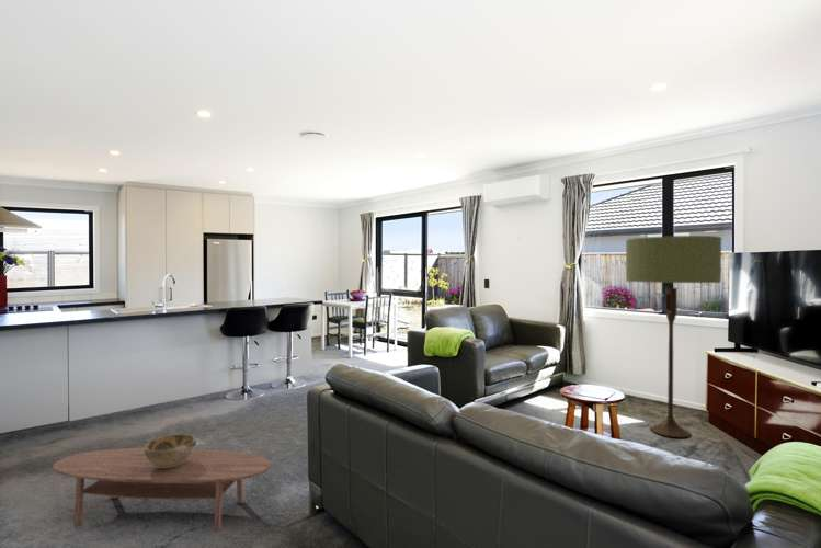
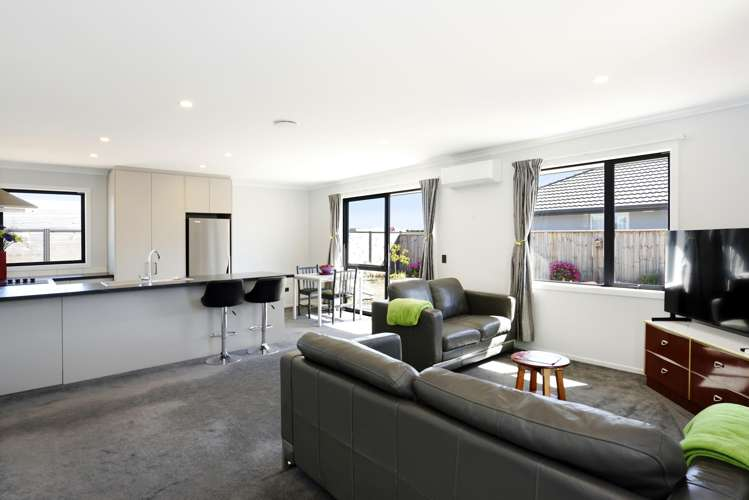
- floor lamp (671, 334)
- coffee table (162, 487)
- decorative bowl (170, 453)
